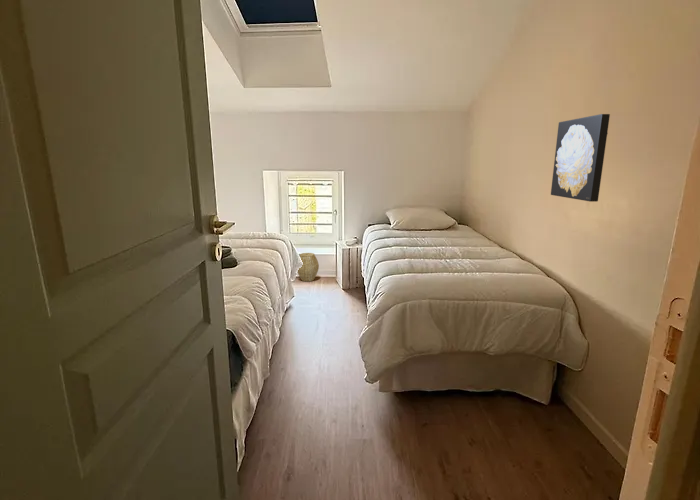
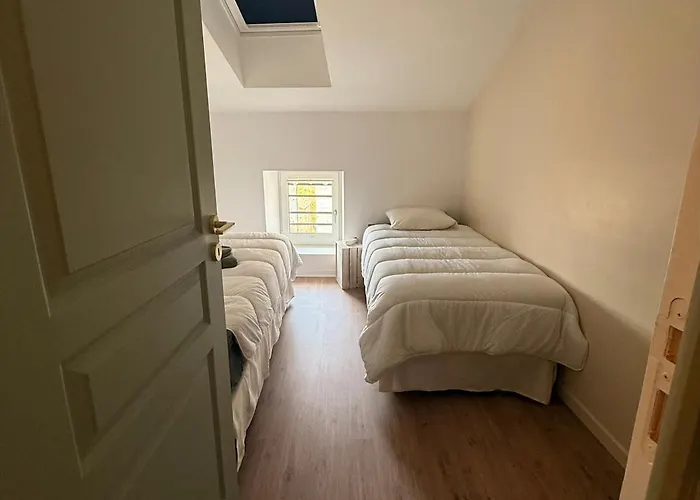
- wall art (577, 159)
- woven basket (307, 266)
